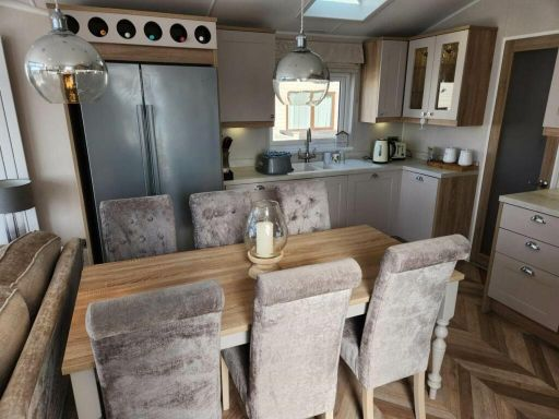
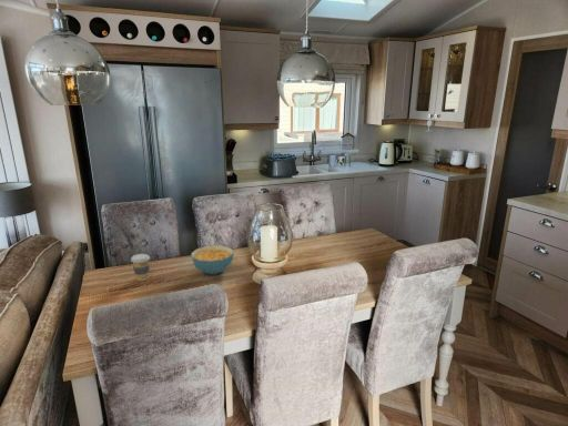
+ cereal bowl (213, 262)
+ coffee cup (141, 267)
